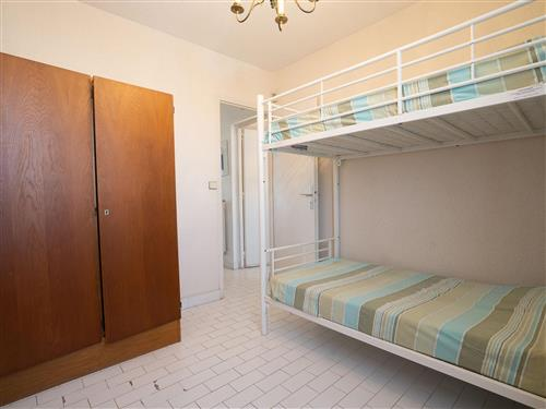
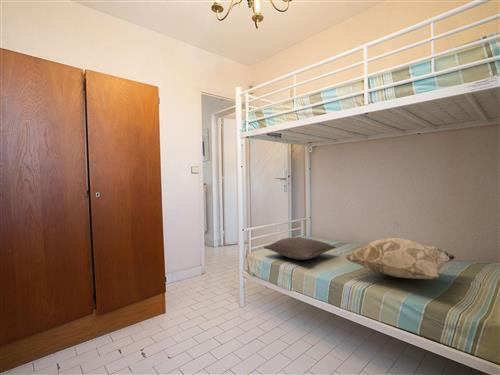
+ decorative pillow (399, 257)
+ pillow (299, 247)
